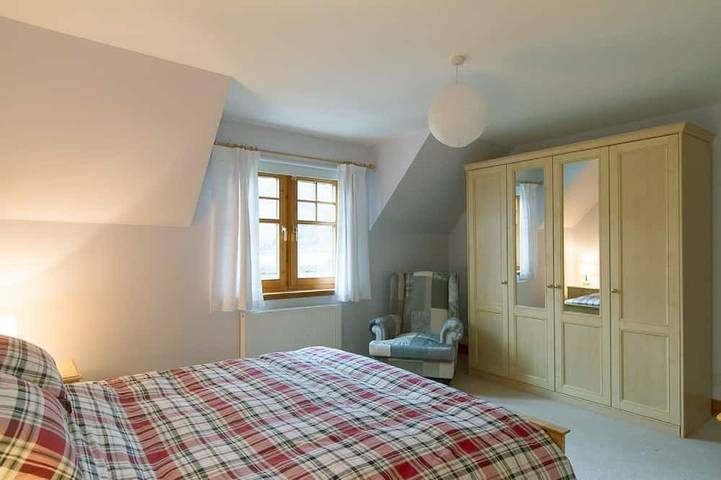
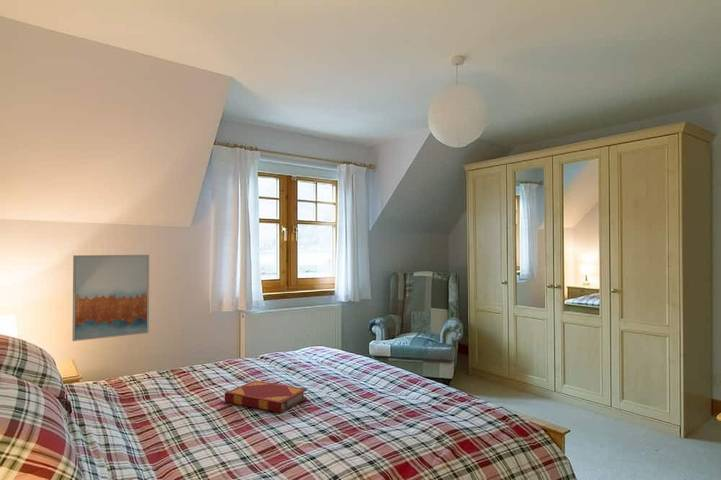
+ wall art (112, 295)
+ hardback book (266, 395)
